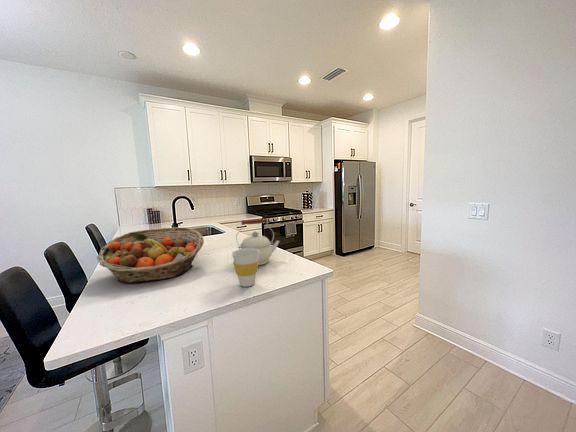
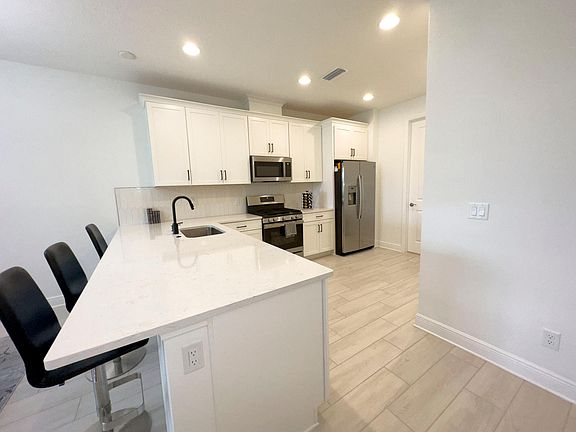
- kettle (258, 240)
- fruit basket (155, 252)
- cup (246, 268)
